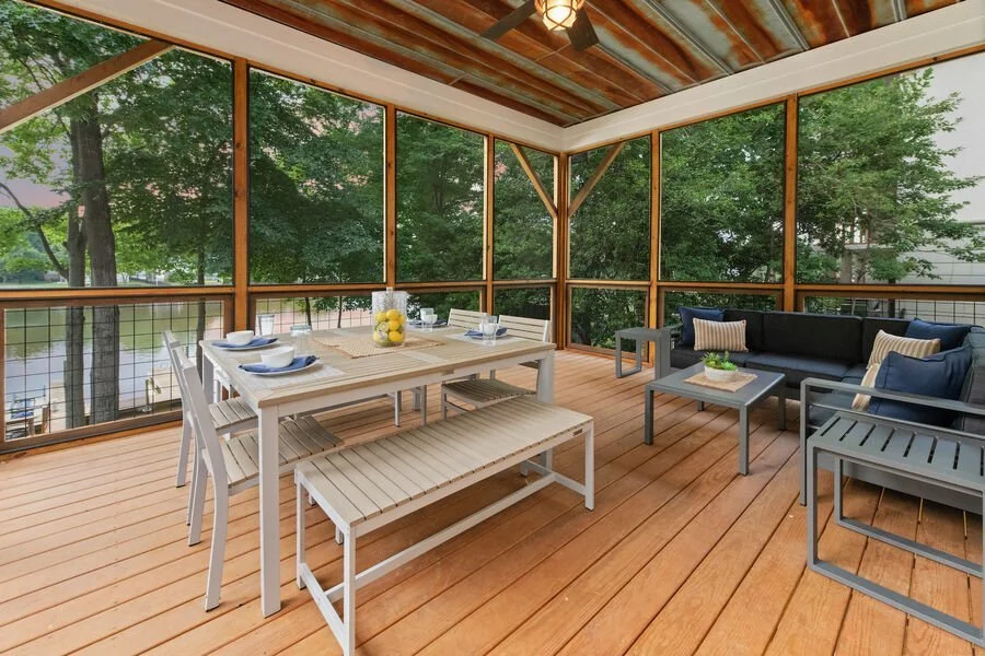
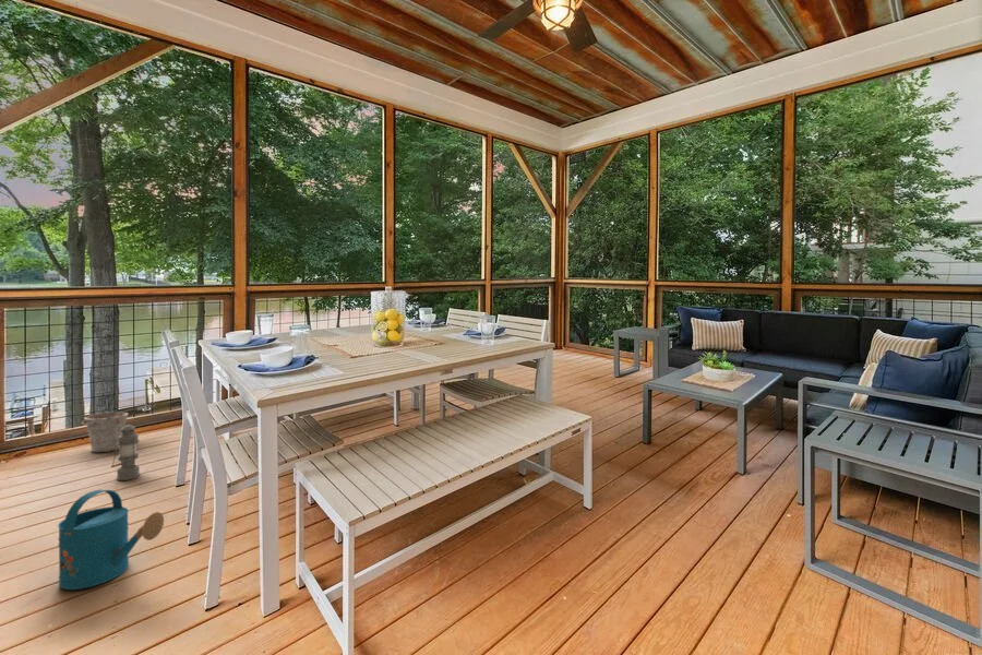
+ watering can (112, 534)
+ lantern (125, 451)
+ bucket (105, 431)
